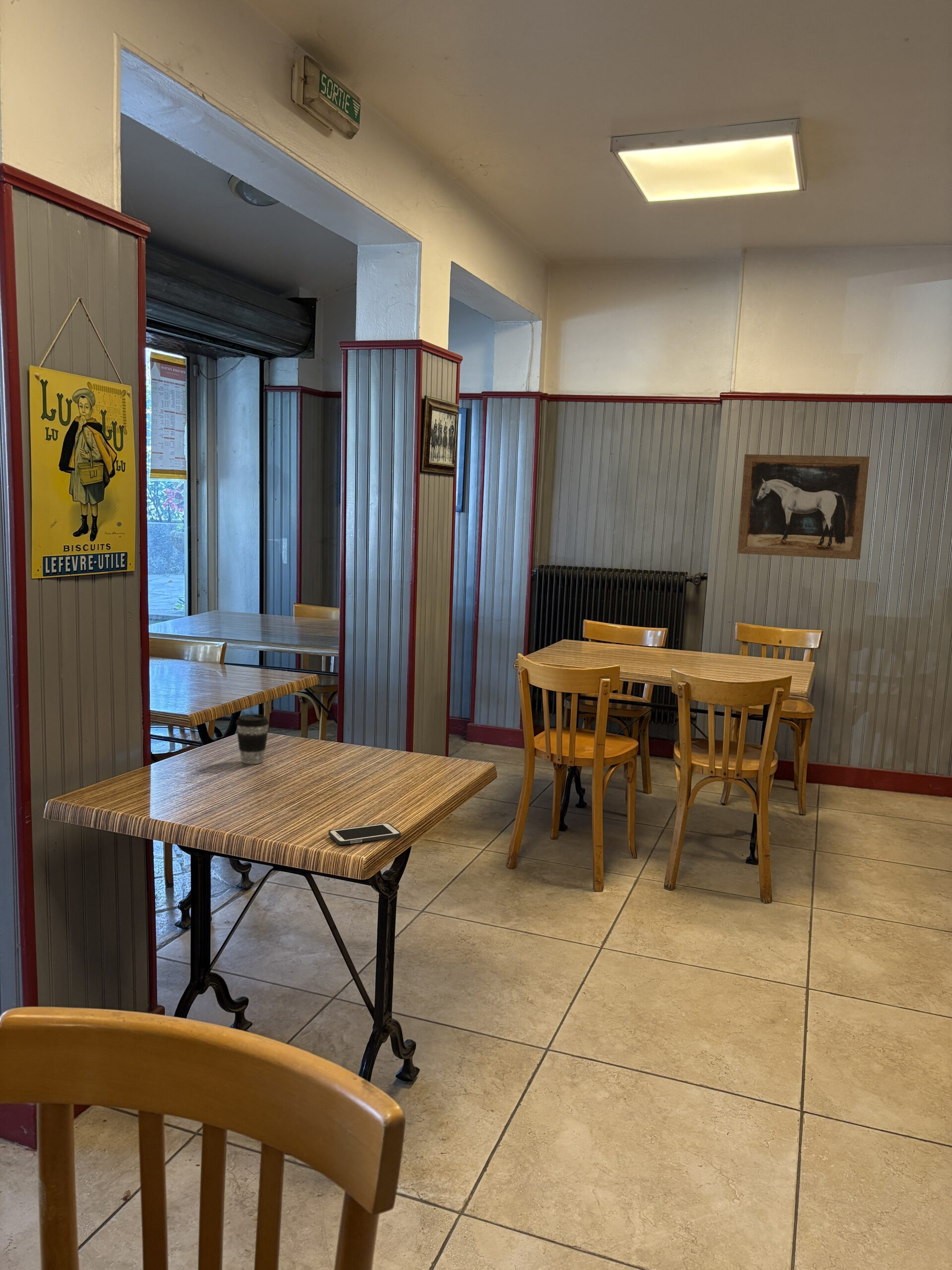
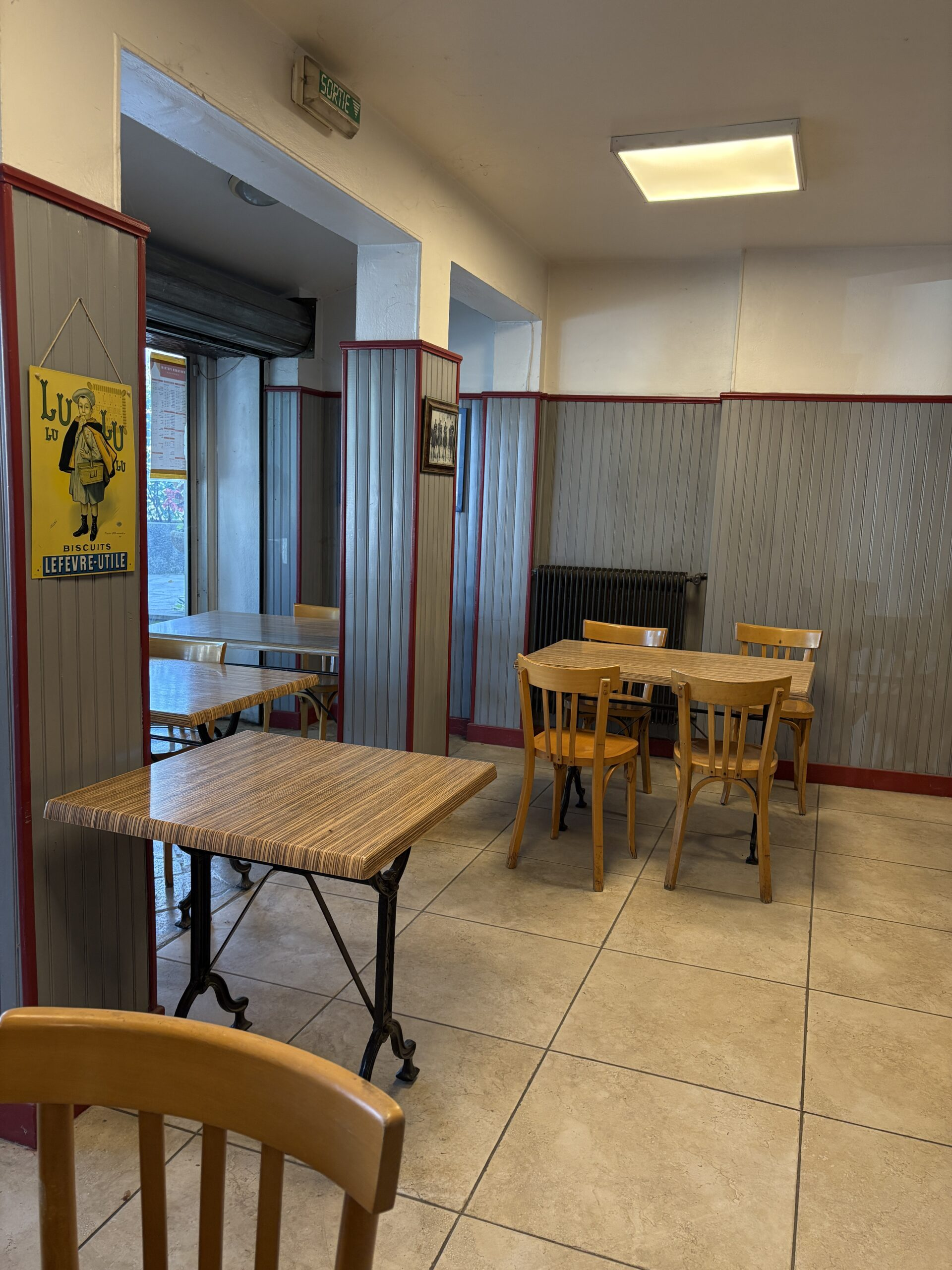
- coffee cup (252, 739)
- cell phone (364, 833)
- wall art (801, 506)
